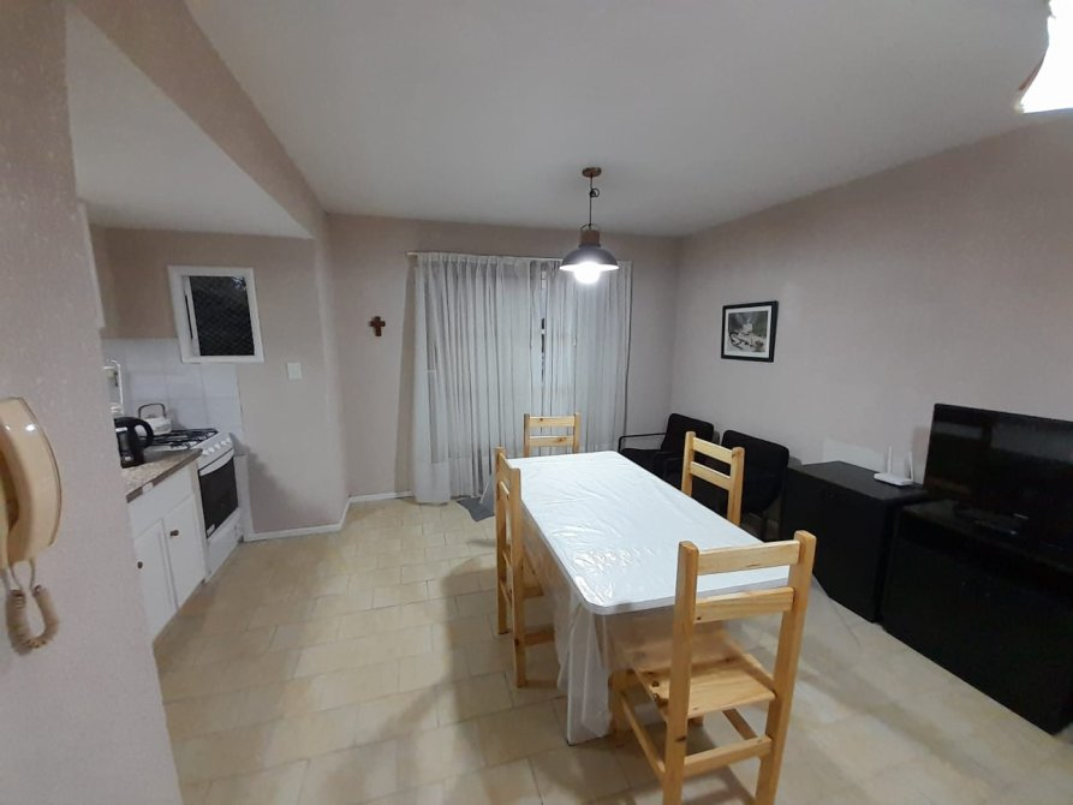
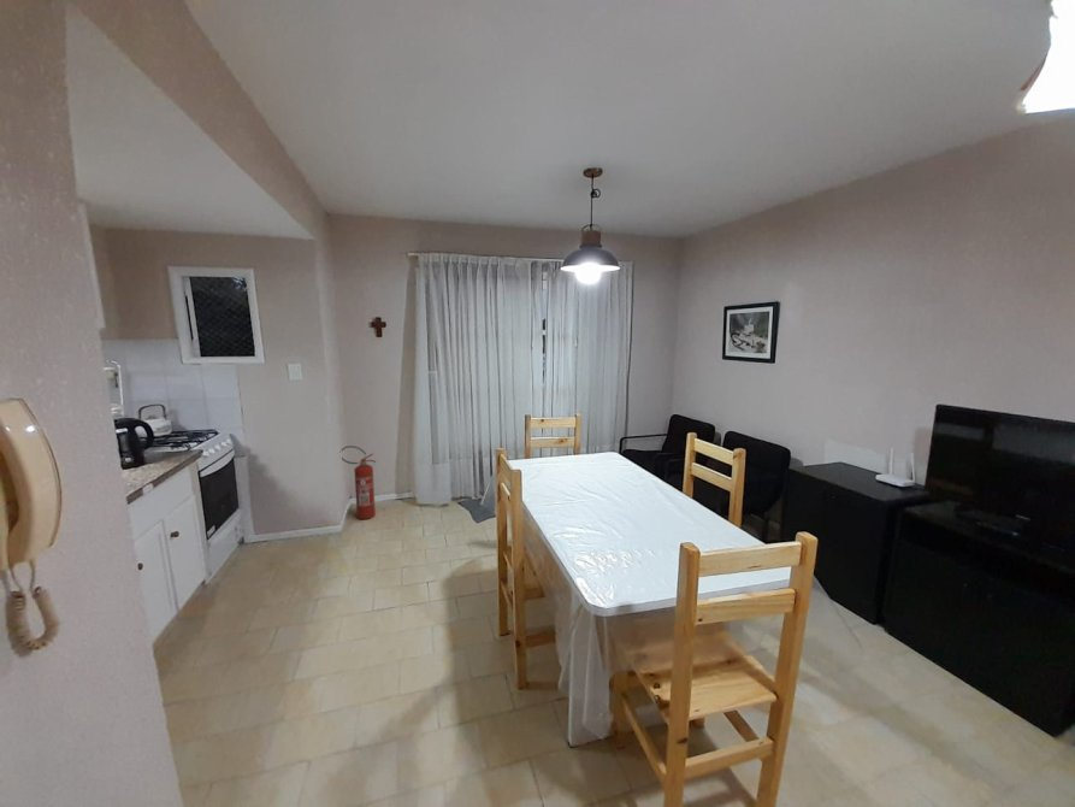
+ fire extinguisher (359, 481)
